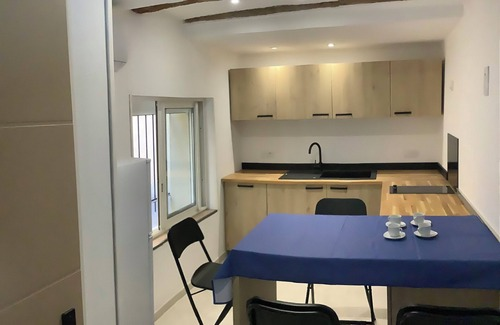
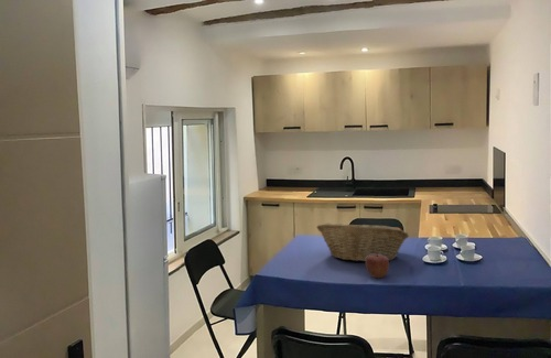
+ fruit basket (361, 238)
+ apple (377, 265)
